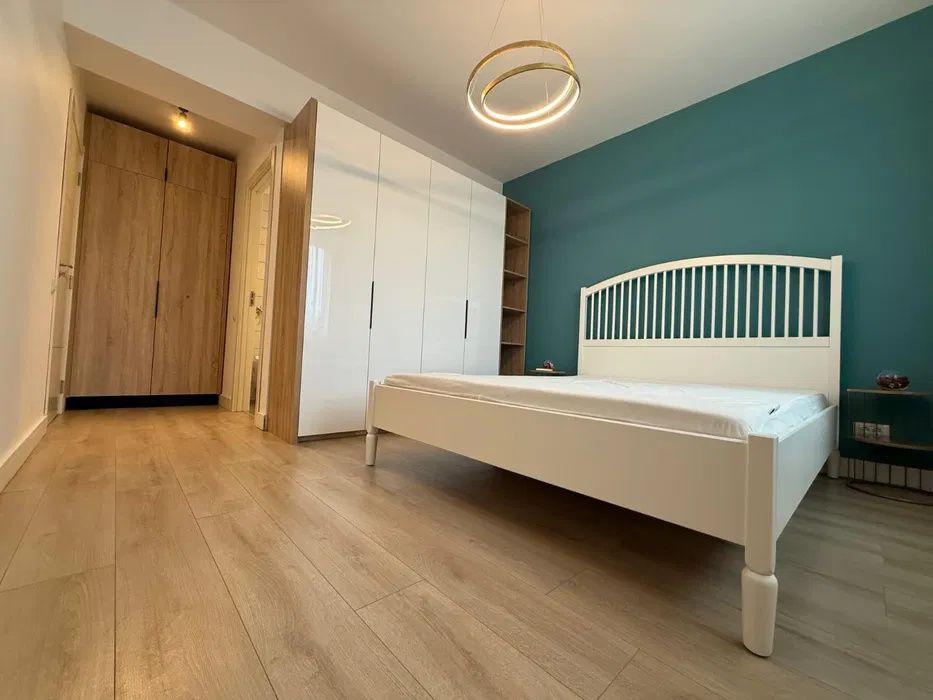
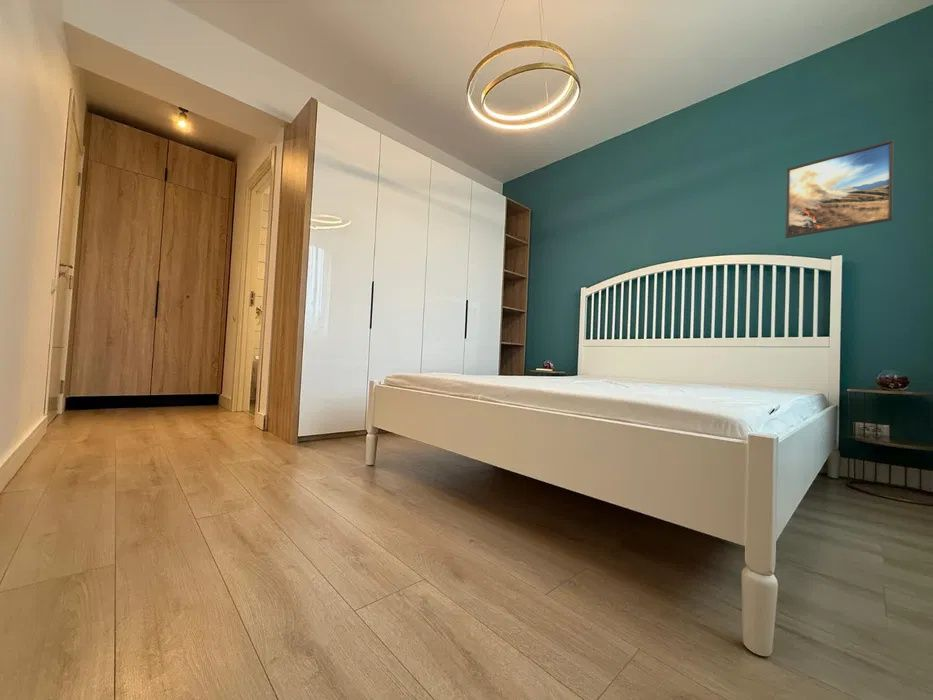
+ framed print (835, 192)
